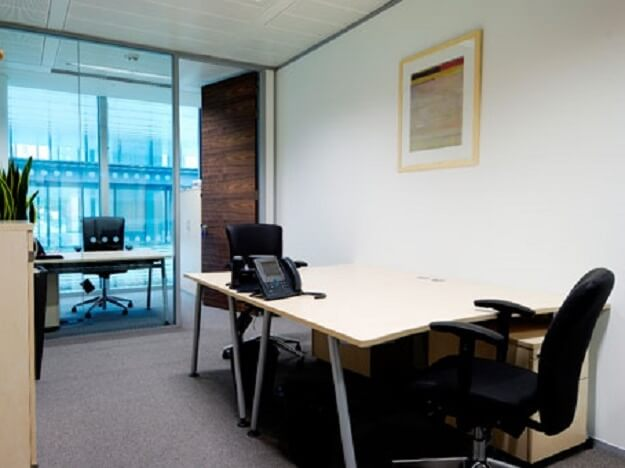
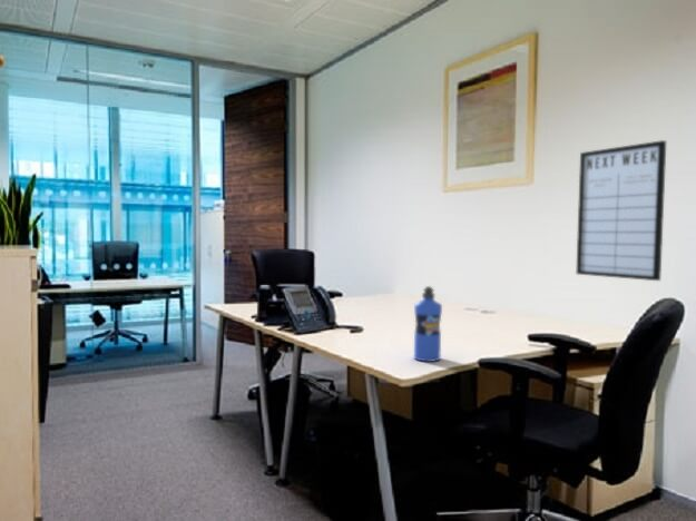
+ water bottle (428, 322)
+ writing board (617, 212)
